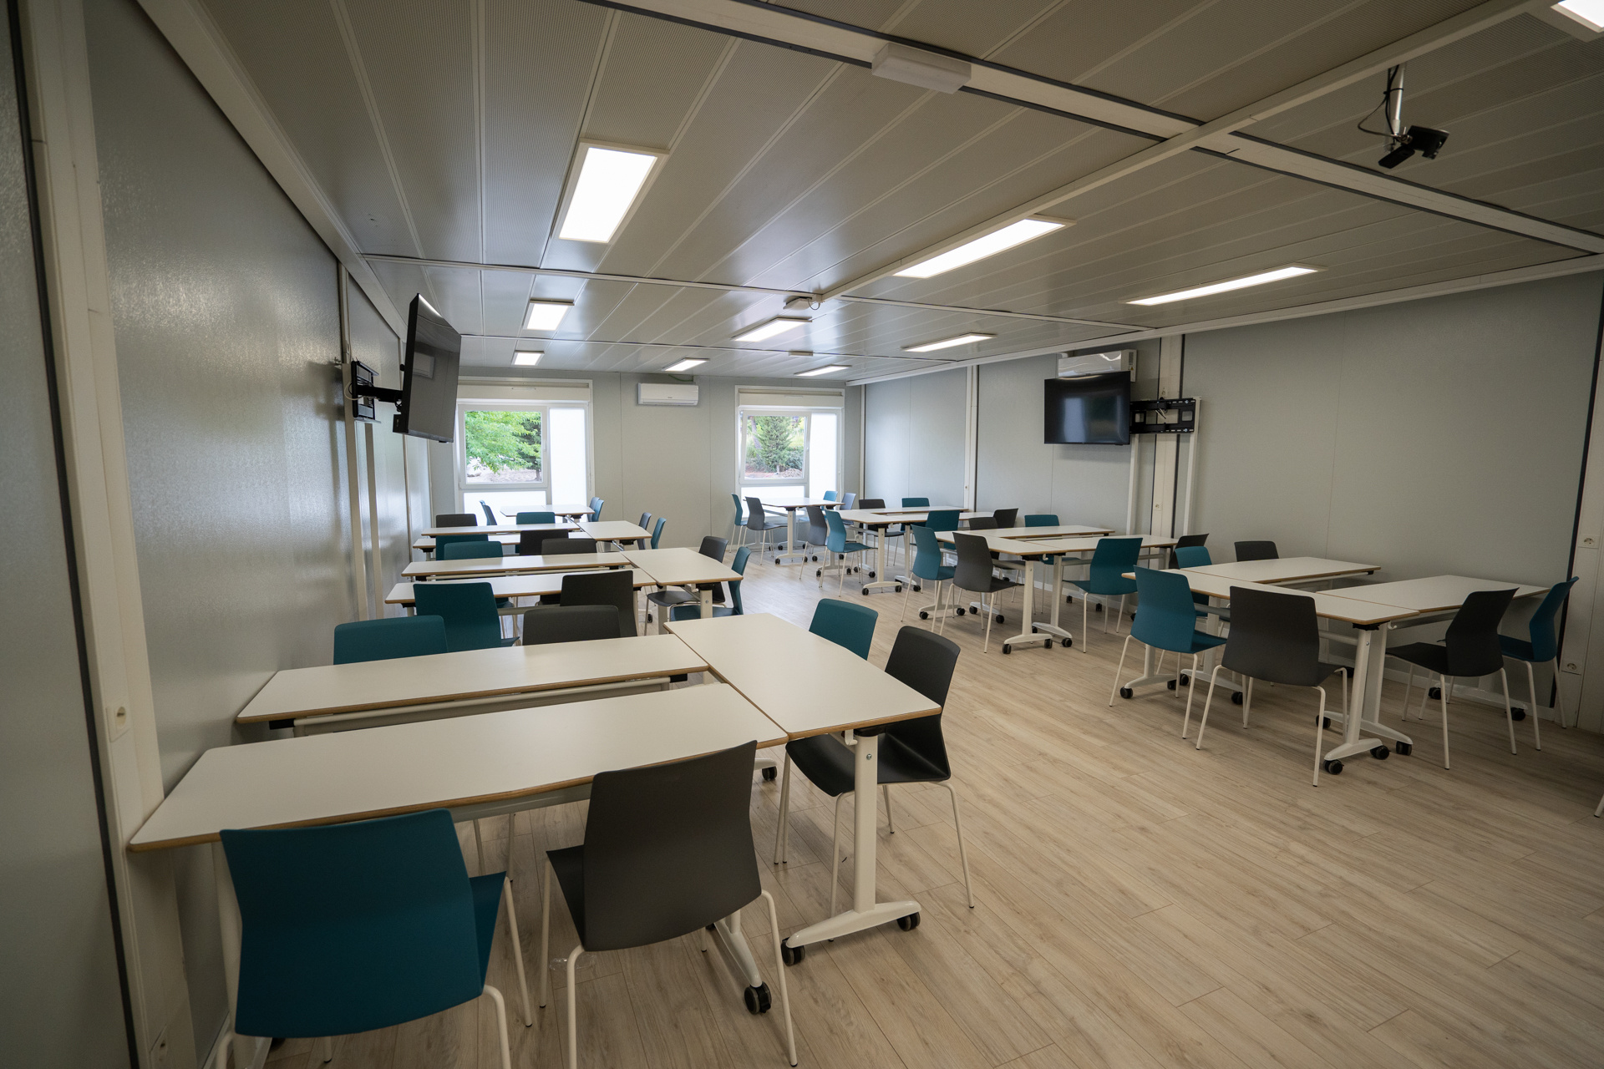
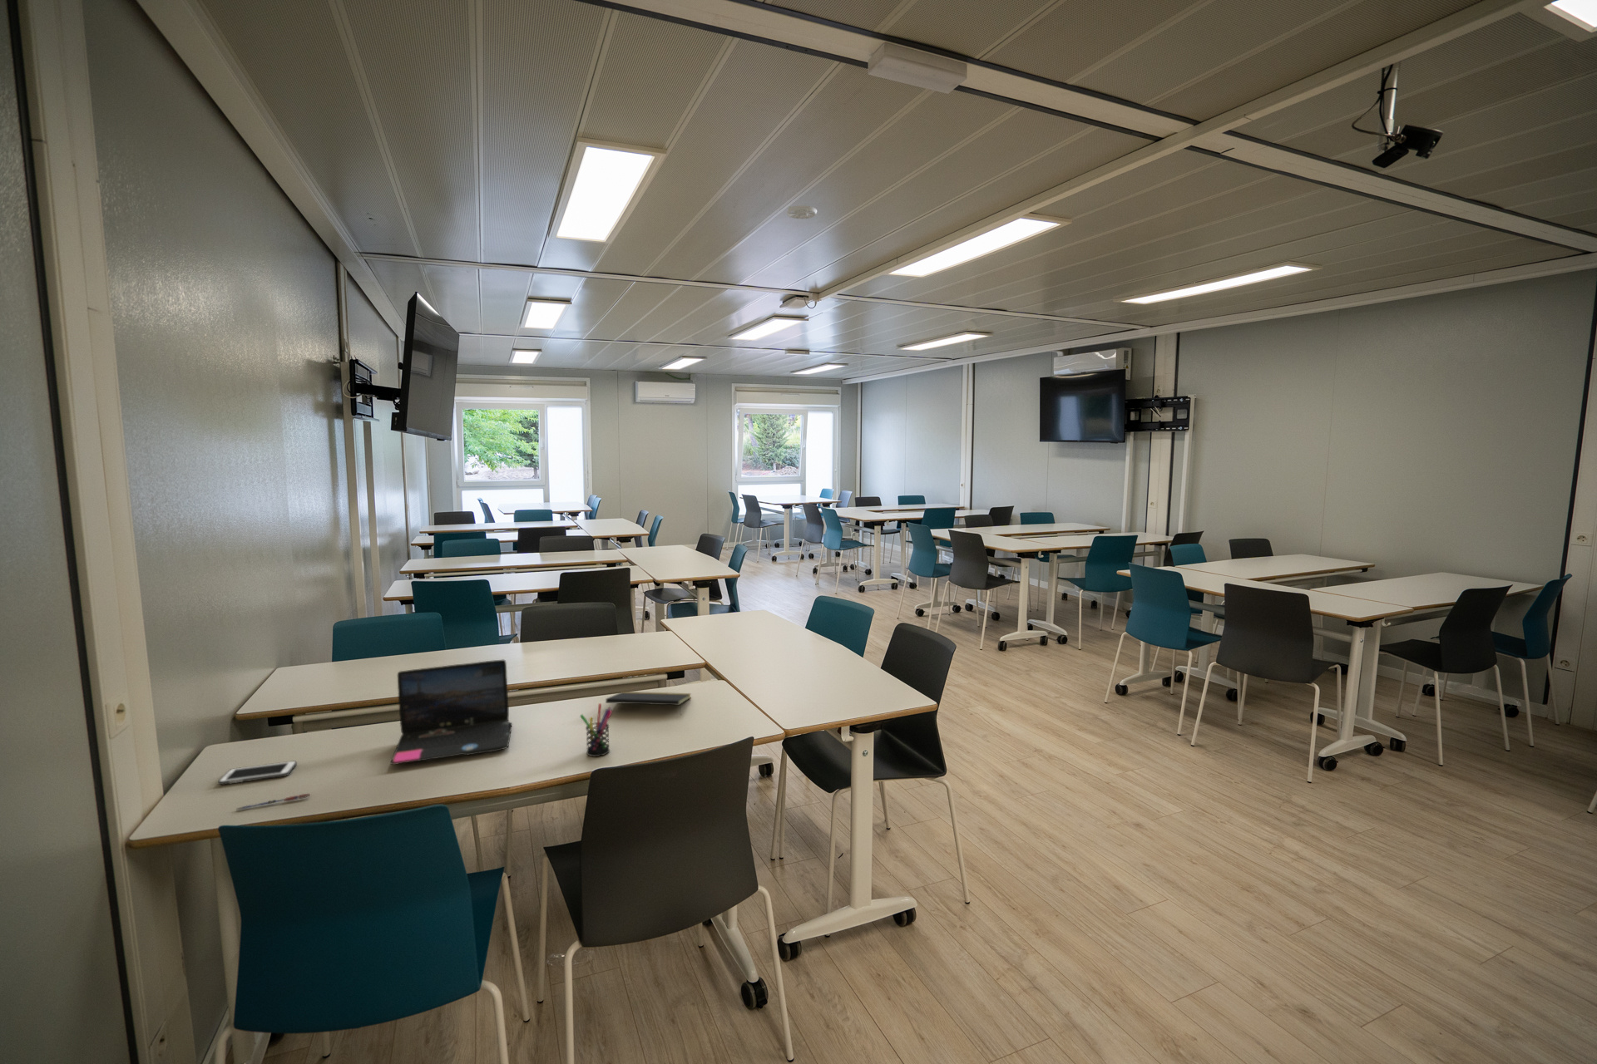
+ smoke detector (802, 214)
+ notepad (650, 697)
+ pen (273, 800)
+ pen holder (595, 729)
+ cell phone (259, 772)
+ laptop (452, 710)
